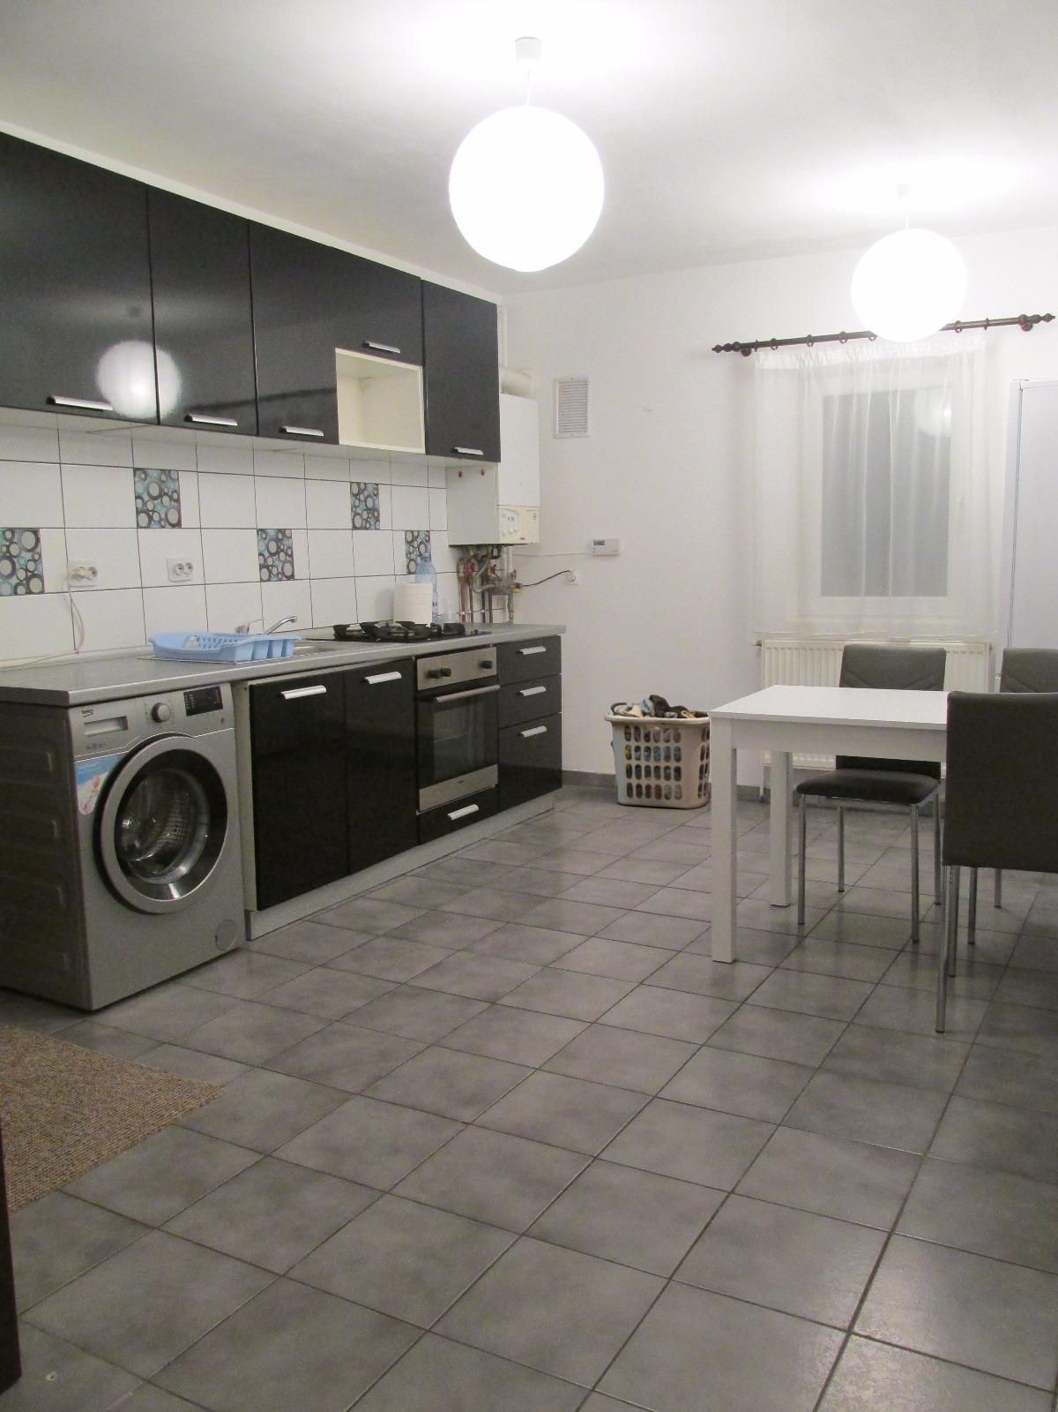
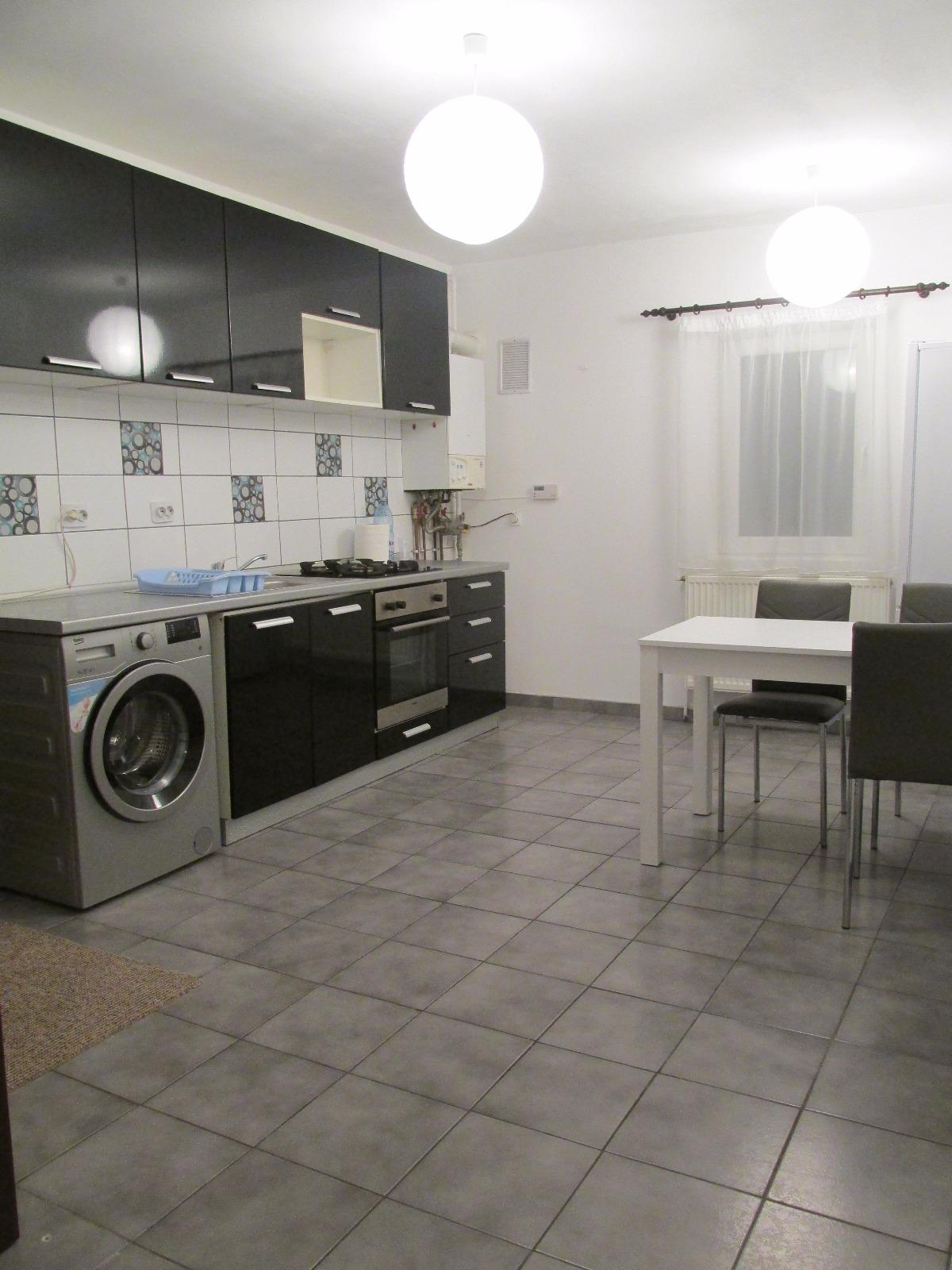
- clothes hamper (661, 749)
